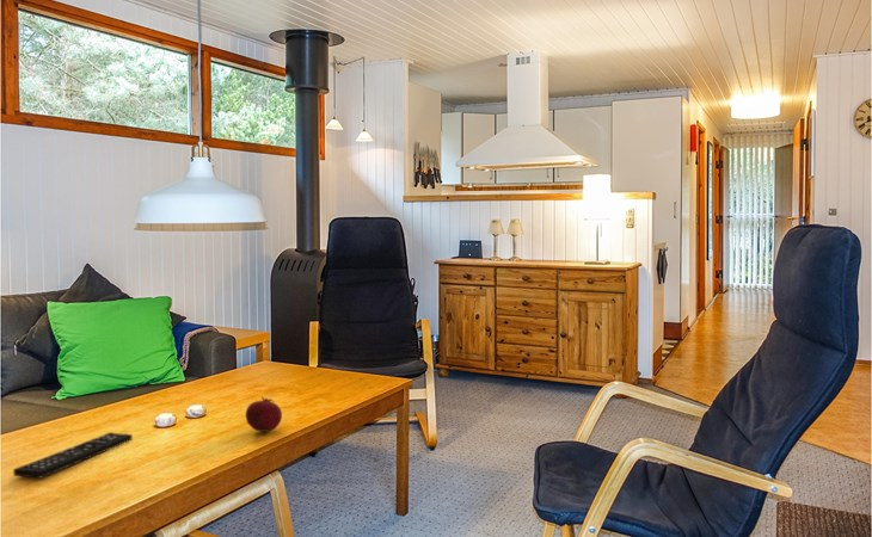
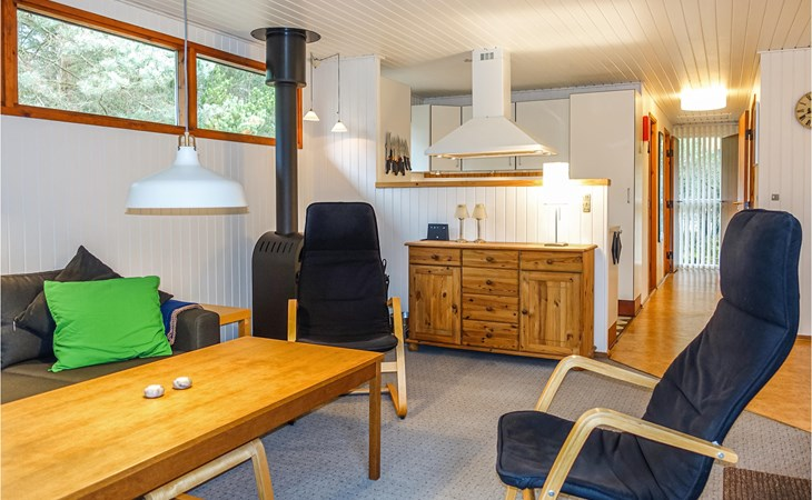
- fruit (264, 414)
- remote control (78, 452)
